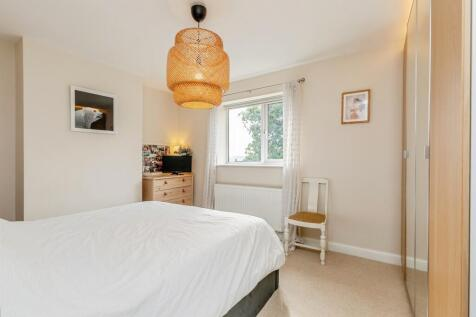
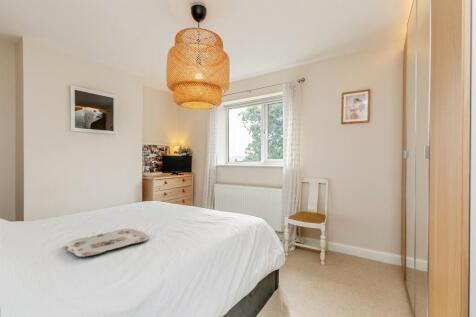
+ serving tray (109, 241)
